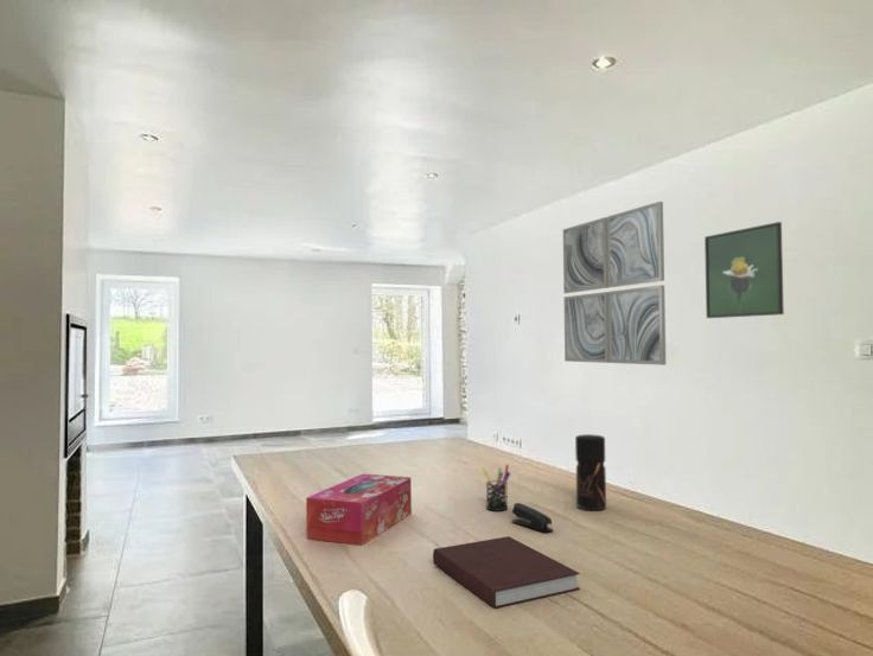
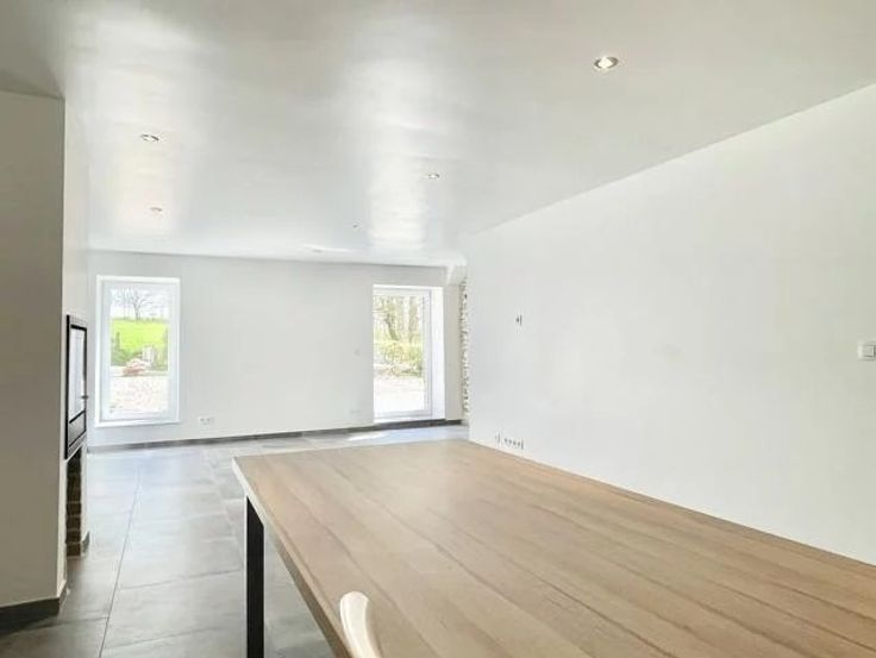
- wall art (607, 287)
- pen holder (498, 485)
- pepper grinder (591, 471)
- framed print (741, 273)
- notebook (502, 567)
- tissue box (362, 505)
- stapler (531, 516)
